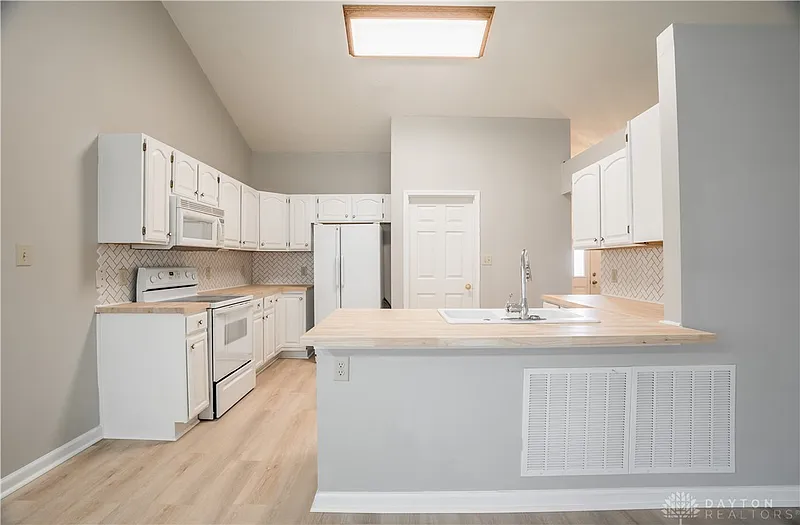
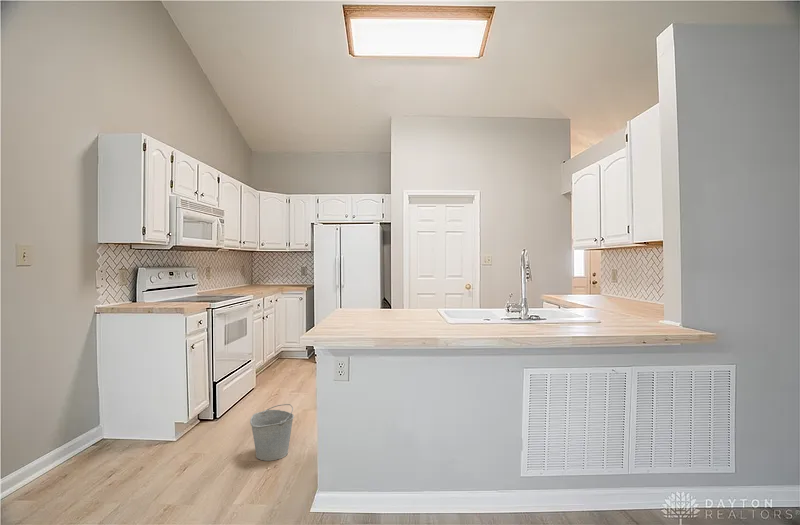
+ bucket (272, 431)
